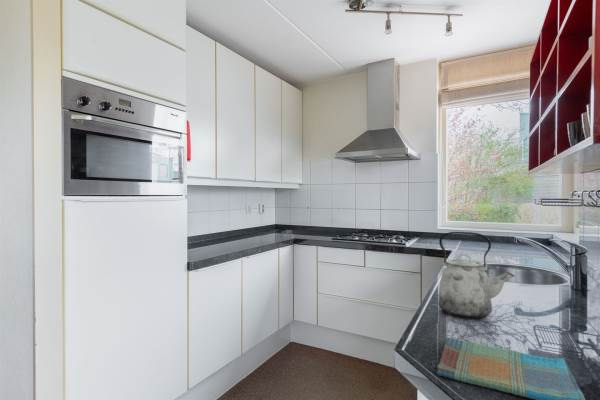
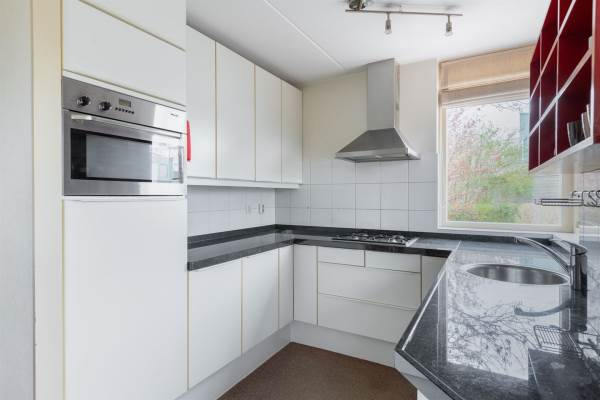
- dish towel (503, 366)
- kettle (474, 273)
